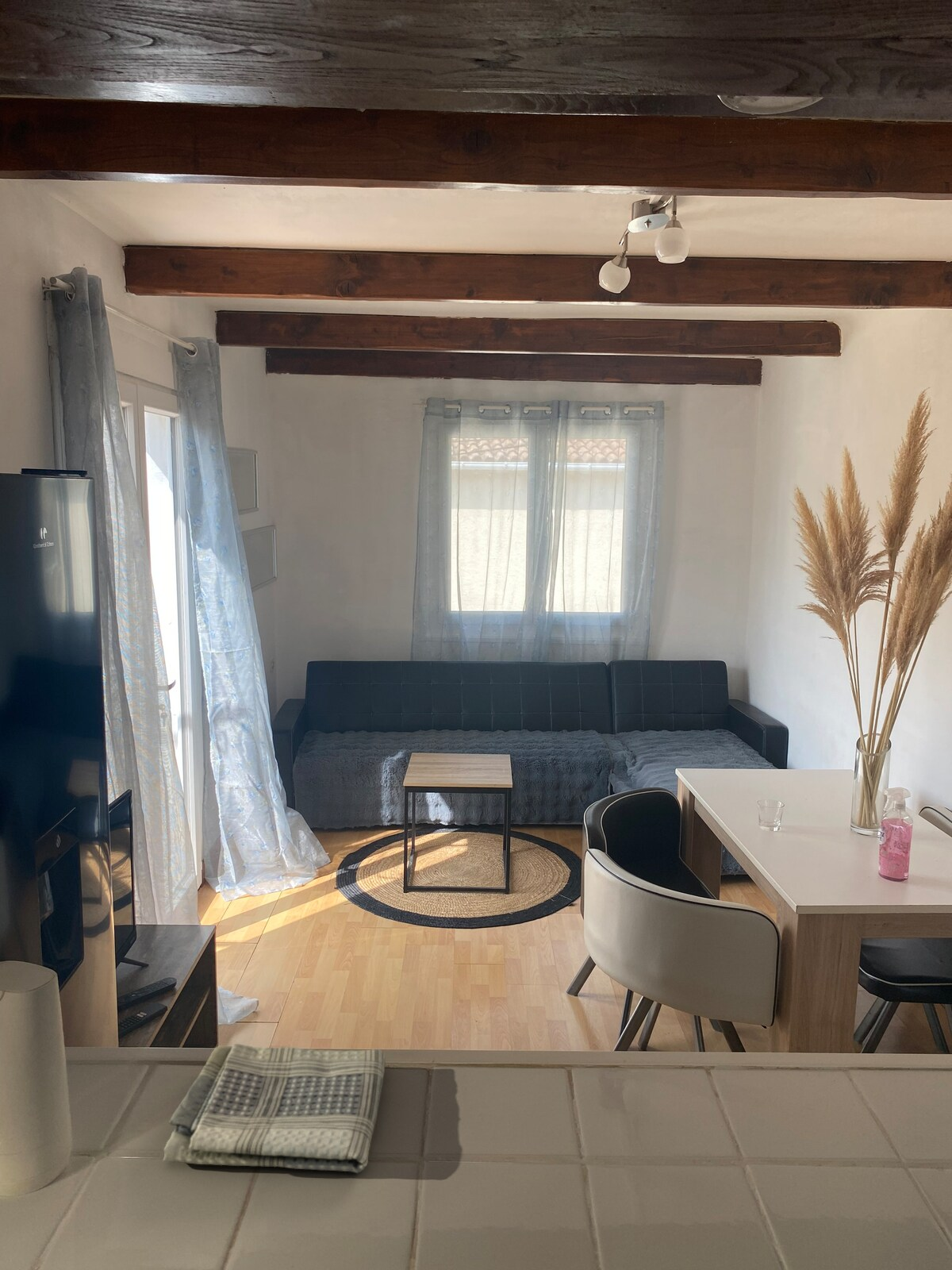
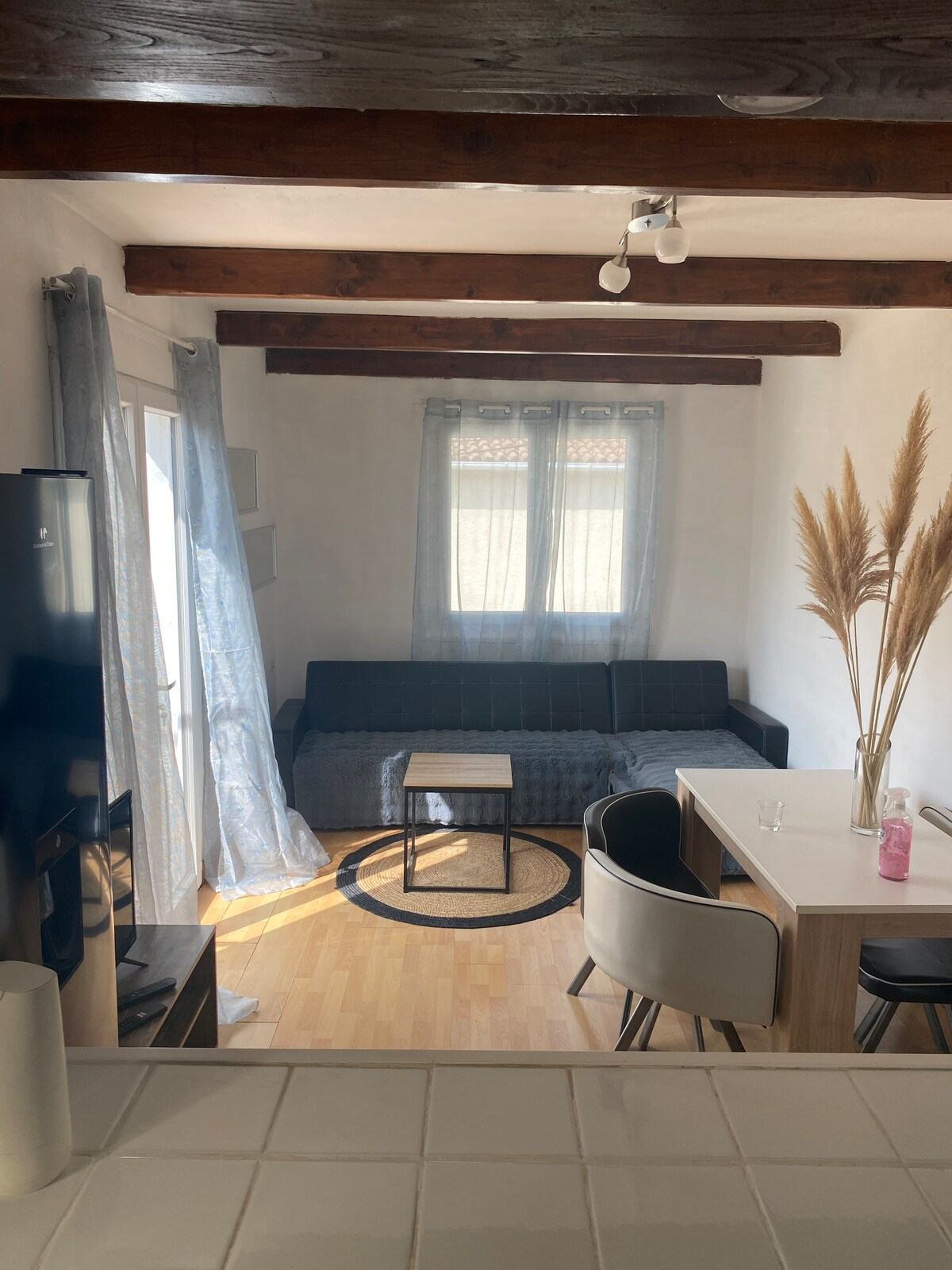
- dish towel (282, 1097)
